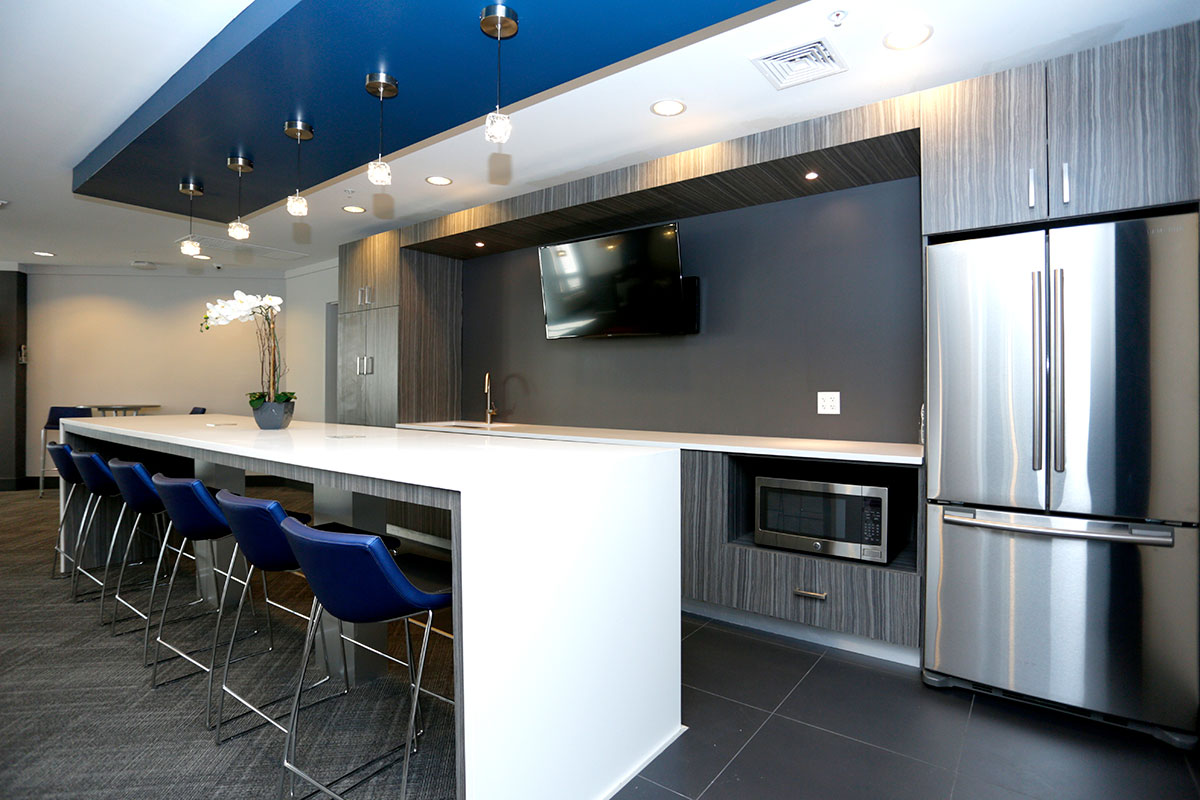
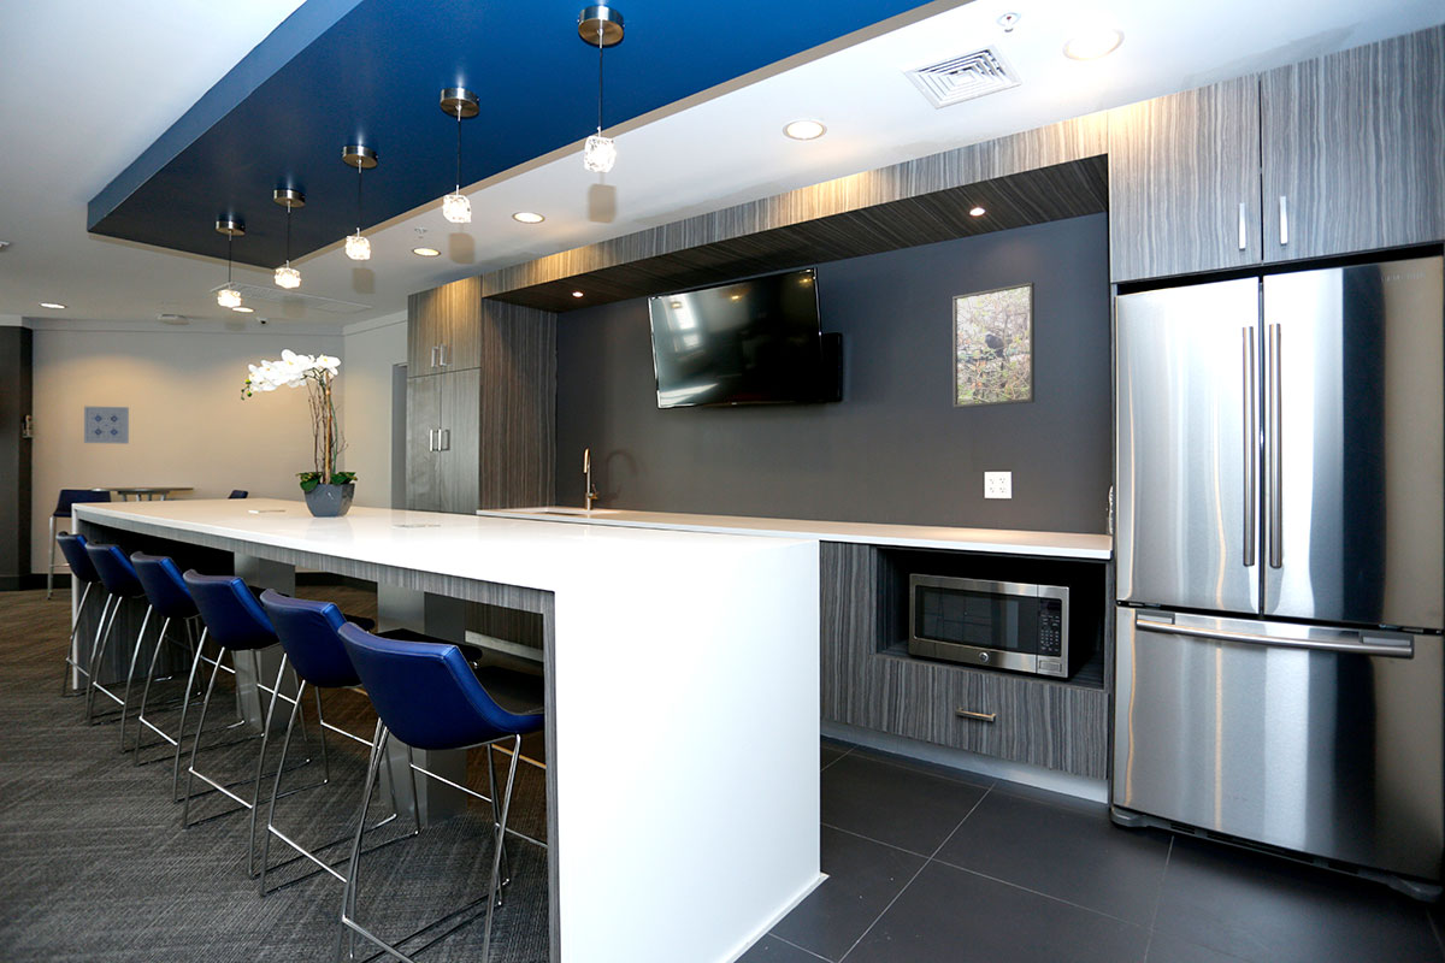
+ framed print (992, 347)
+ wall art (106, 425)
